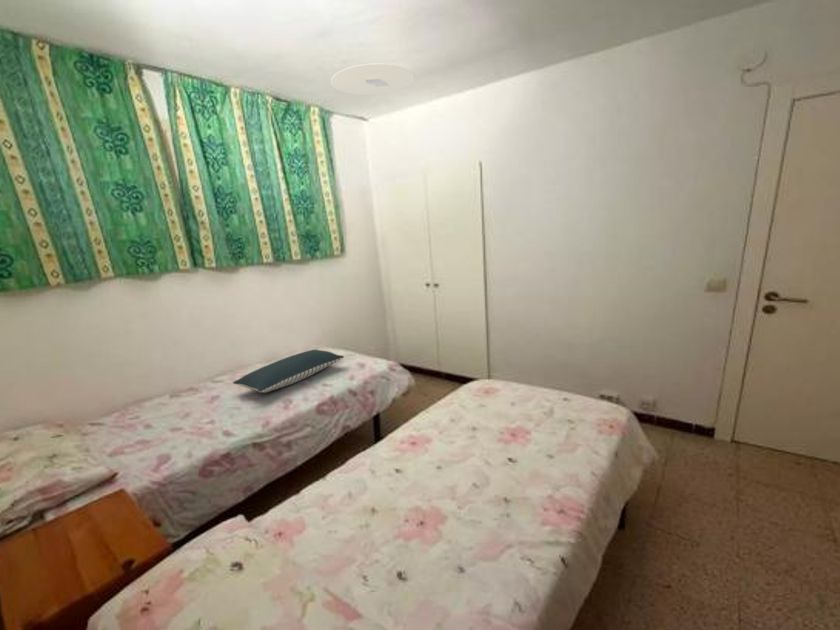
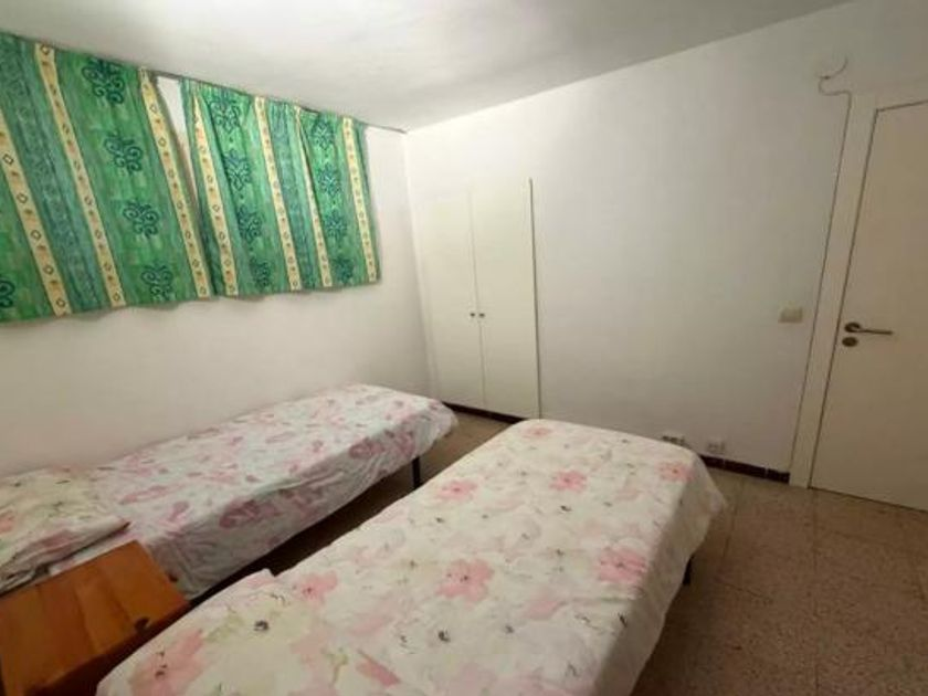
- pillow (291, 369)
- ceiling light (372, 77)
